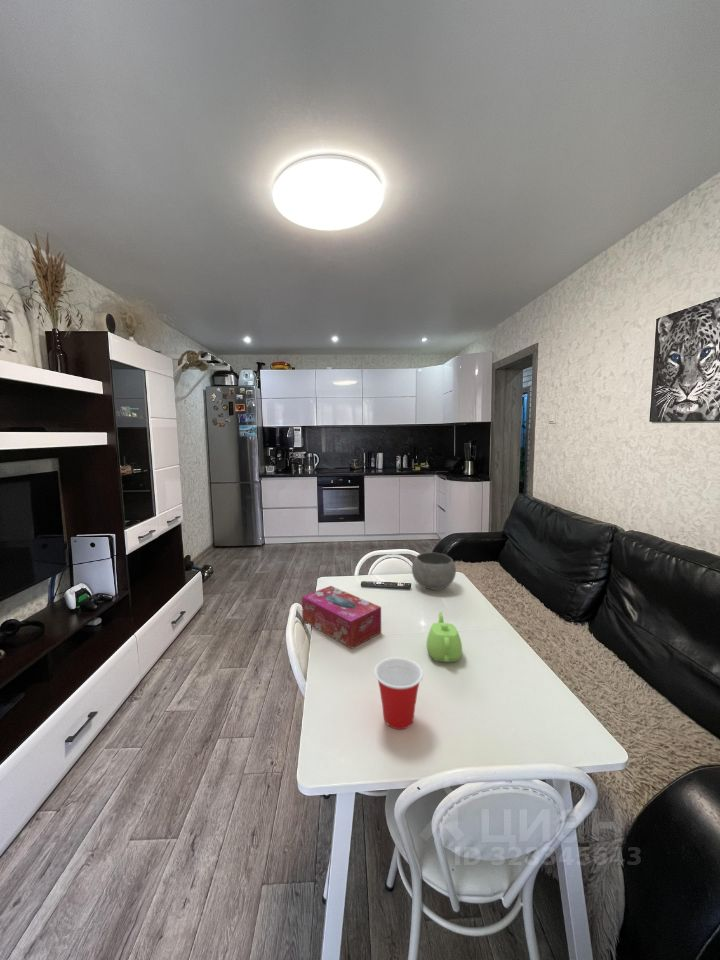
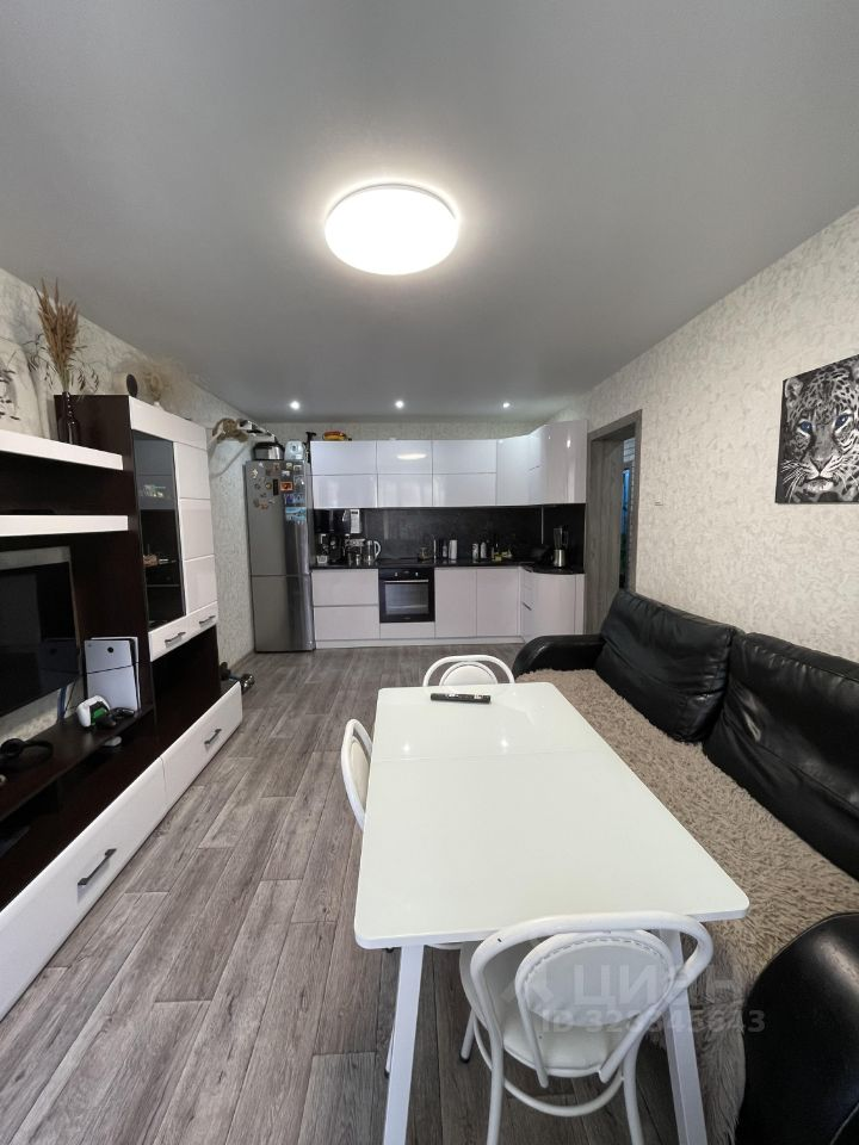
- tissue box (340, 613)
- cup (398, 694)
- bowl (433, 572)
- teapot (443, 637)
